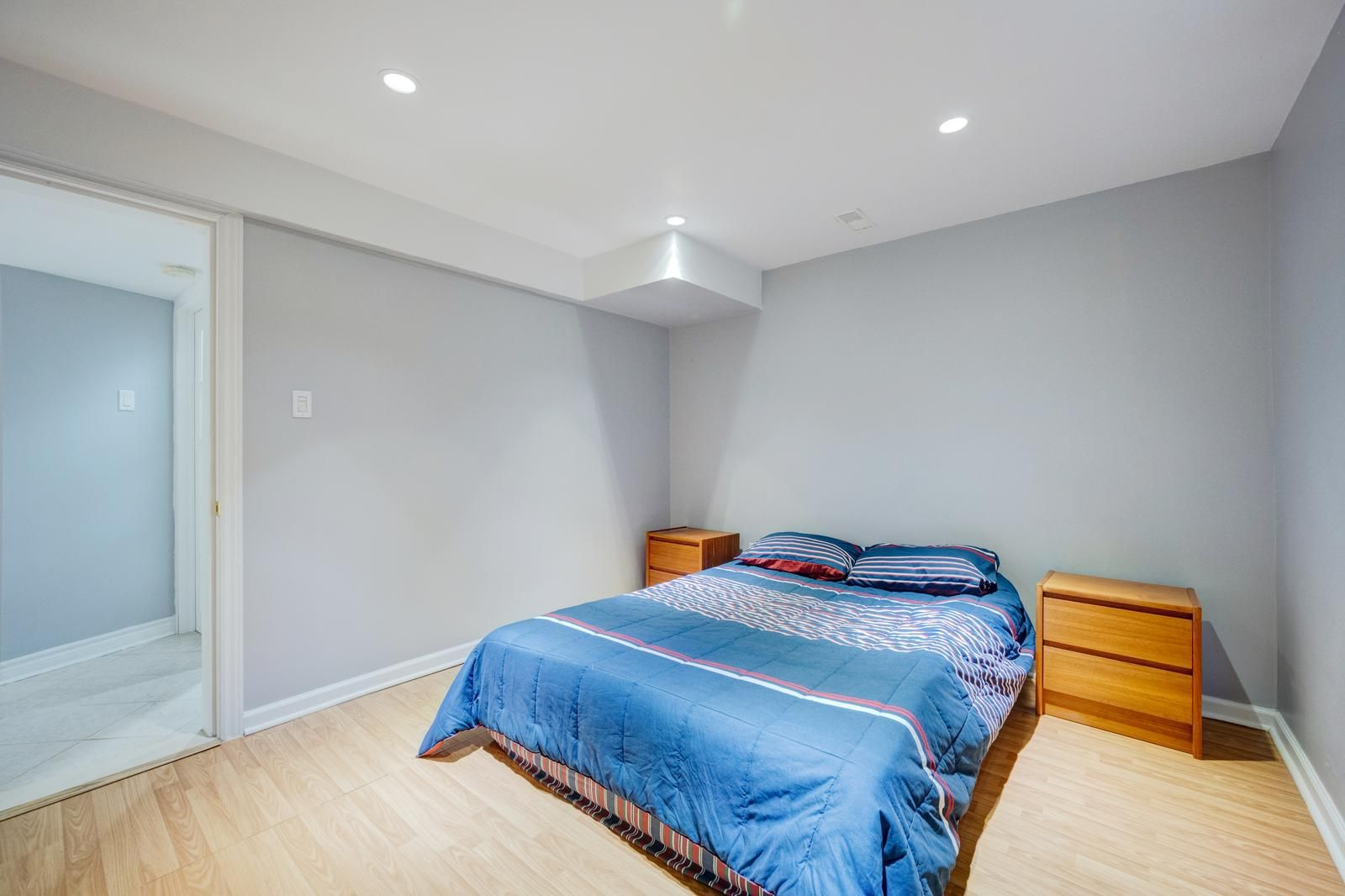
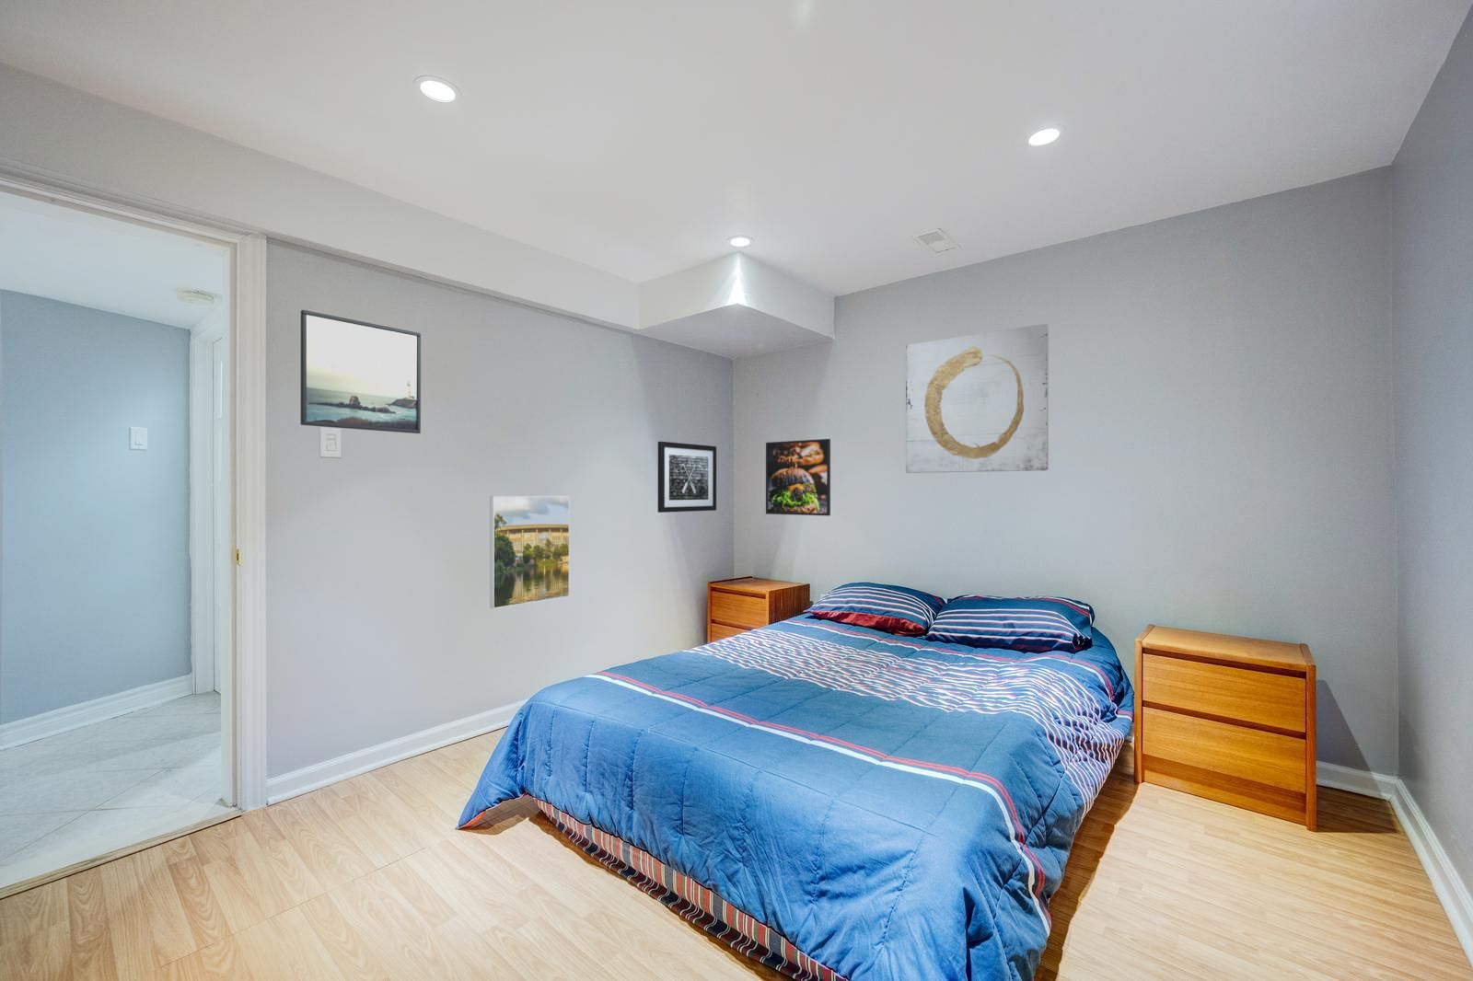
+ wall art (689, 477)
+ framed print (796, 477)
+ wall art (973, 403)
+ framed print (365, 376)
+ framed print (531, 549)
